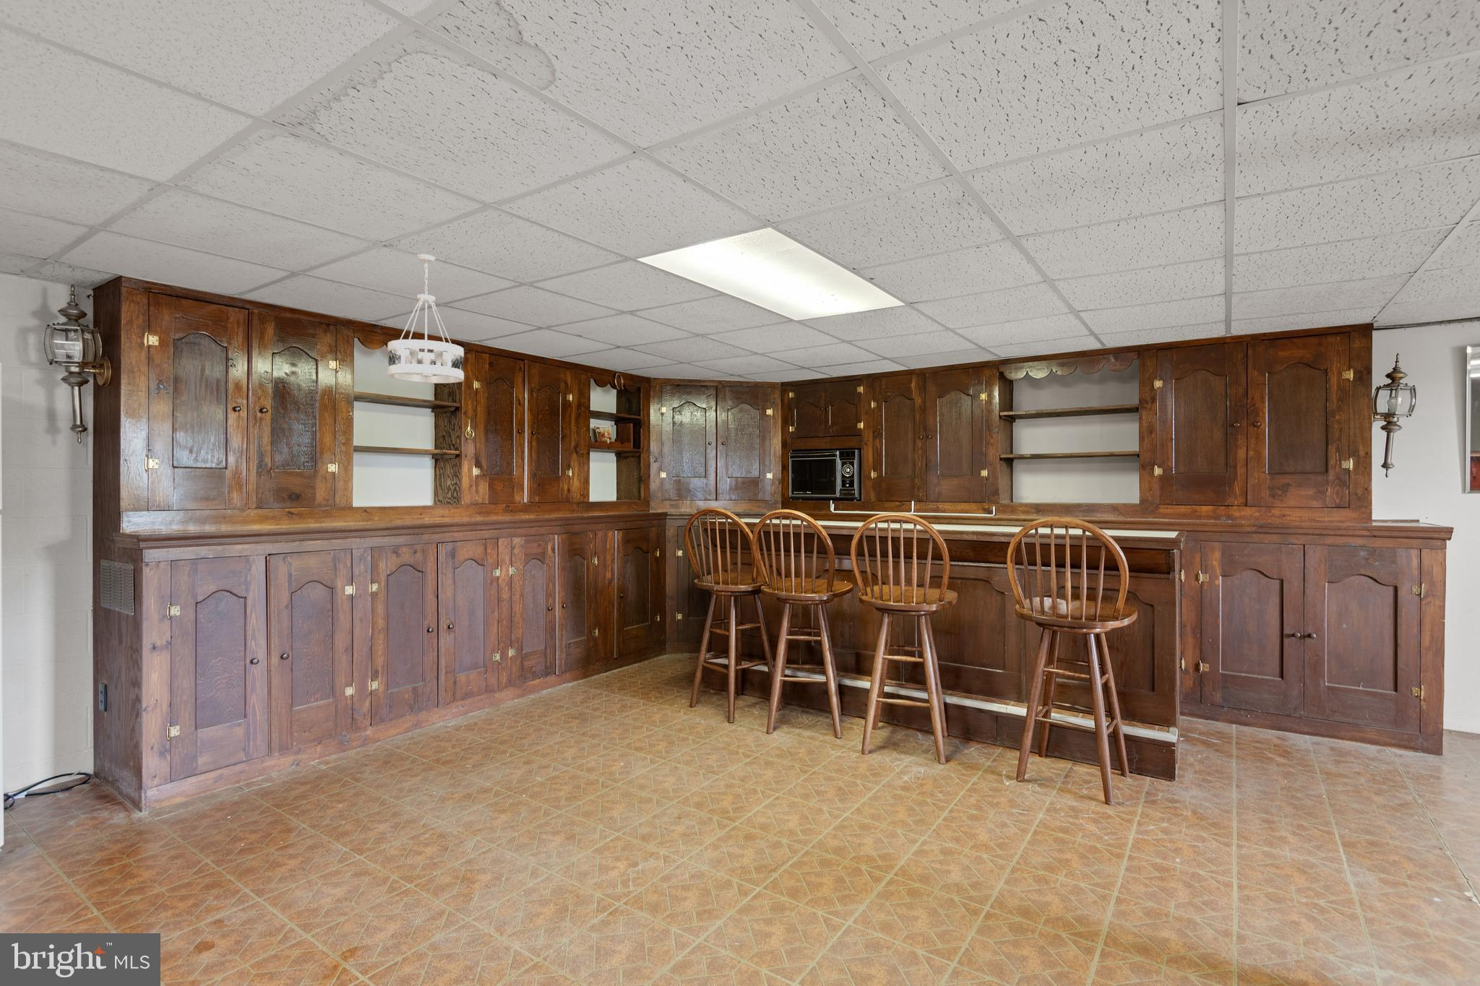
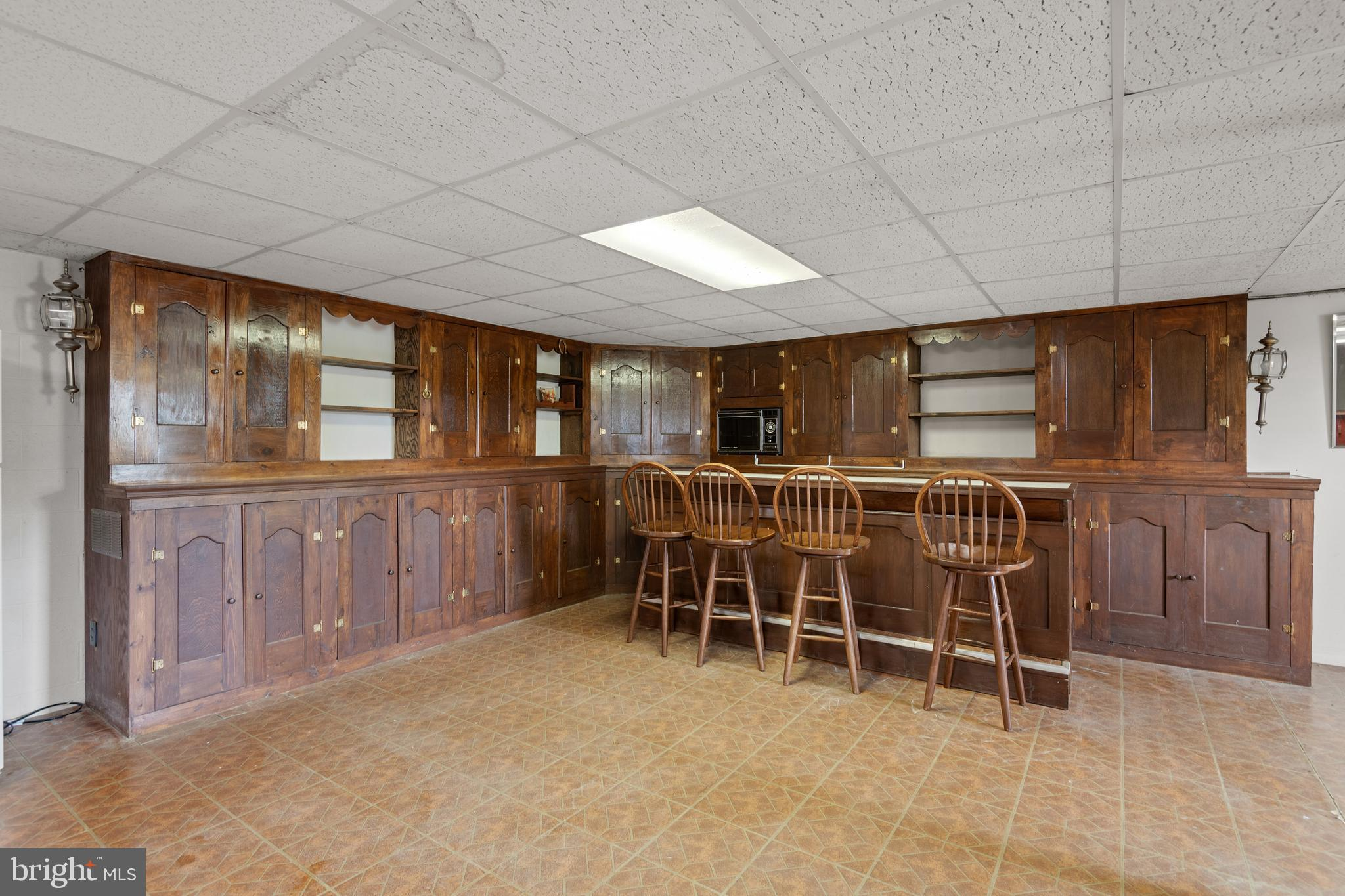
- ceiling light fixture (426, 317)
